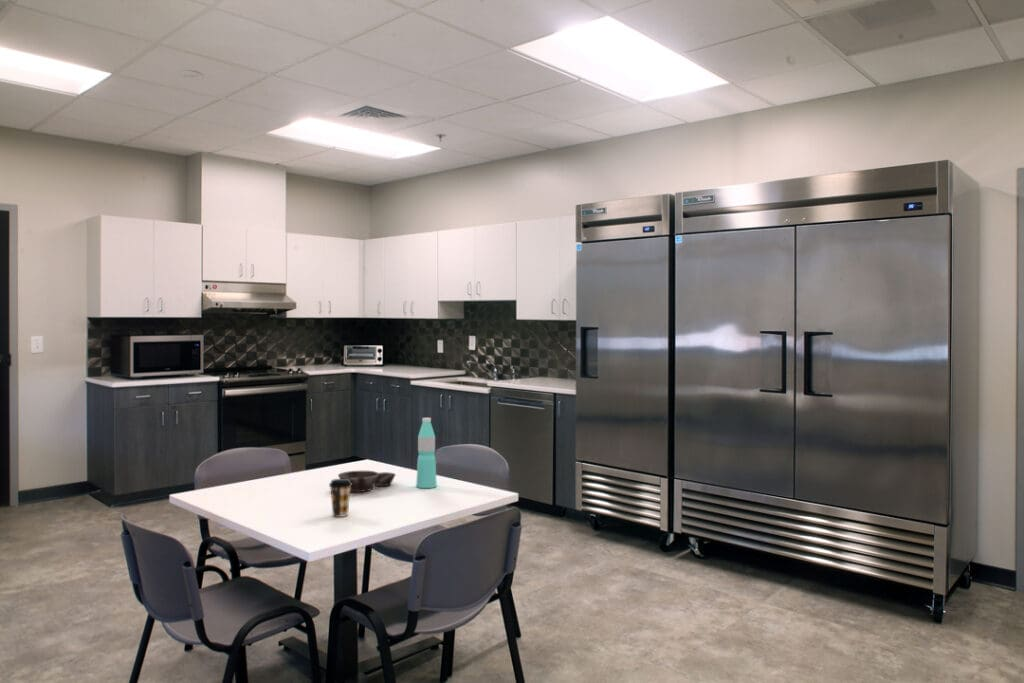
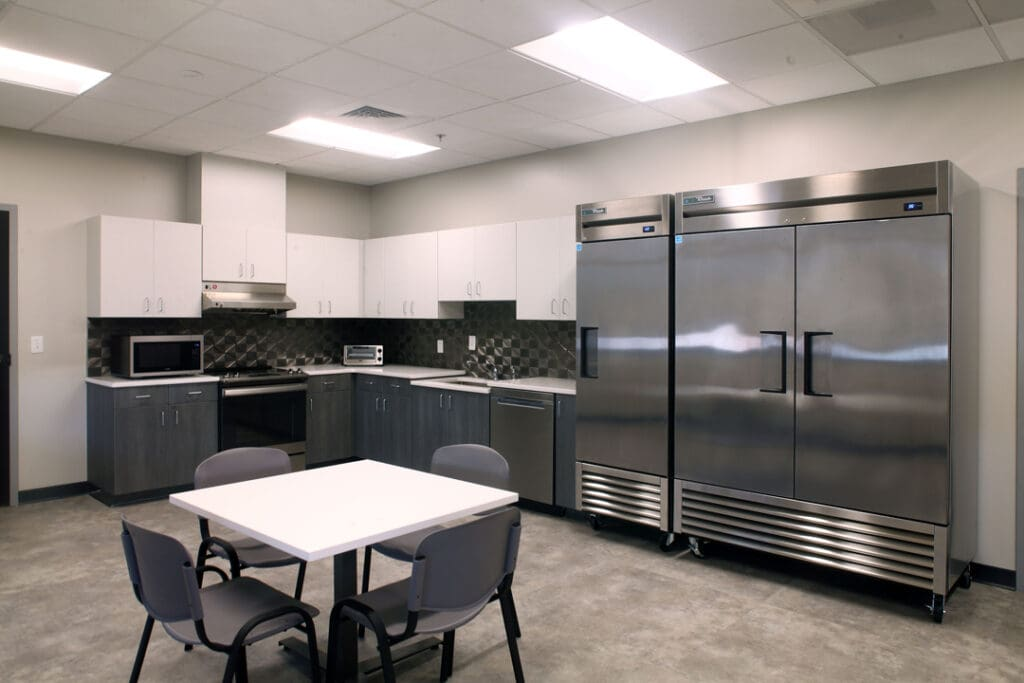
- coffee cup (340, 497)
- bowl (368, 480)
- water bottle (426, 452)
